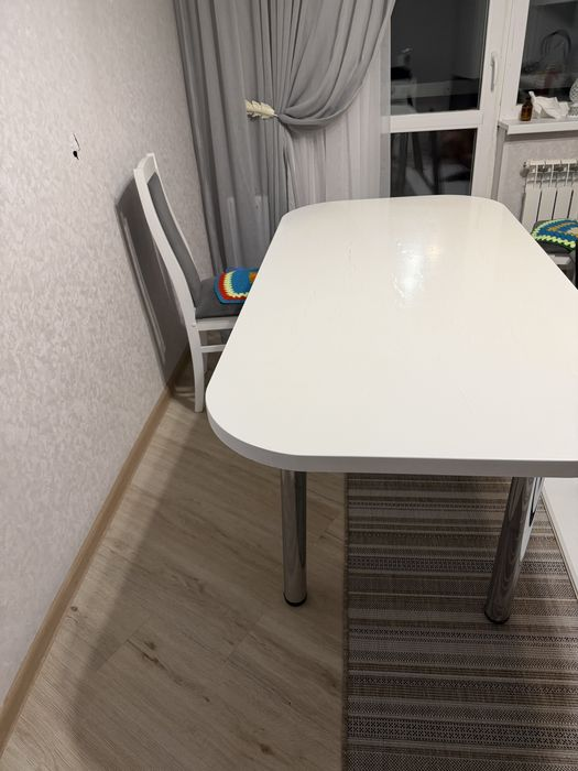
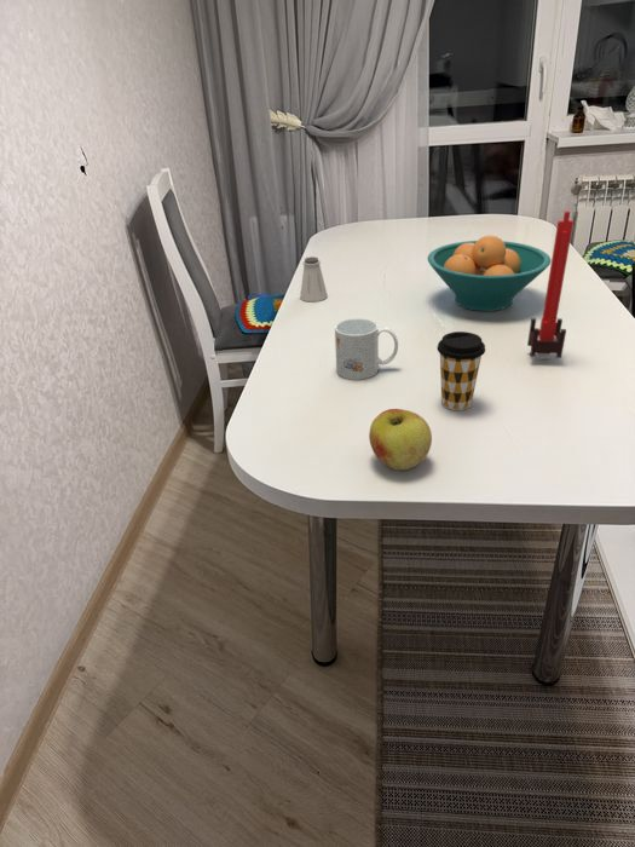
+ mug (366, 347)
+ fruit bowl (486, 269)
+ candle (554, 289)
+ coffee cup (458, 371)
+ saltshaker (312, 277)
+ apple (399, 439)
